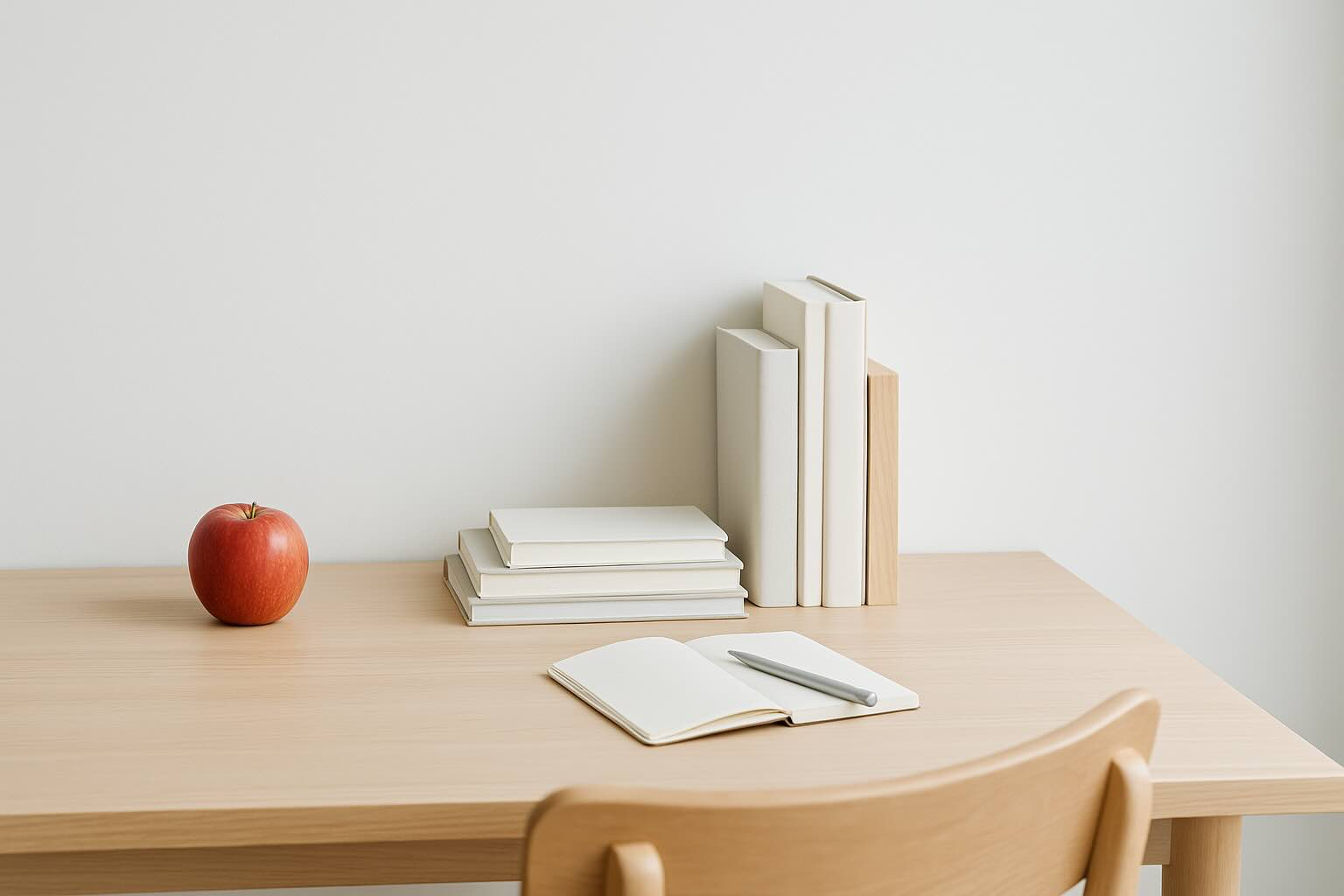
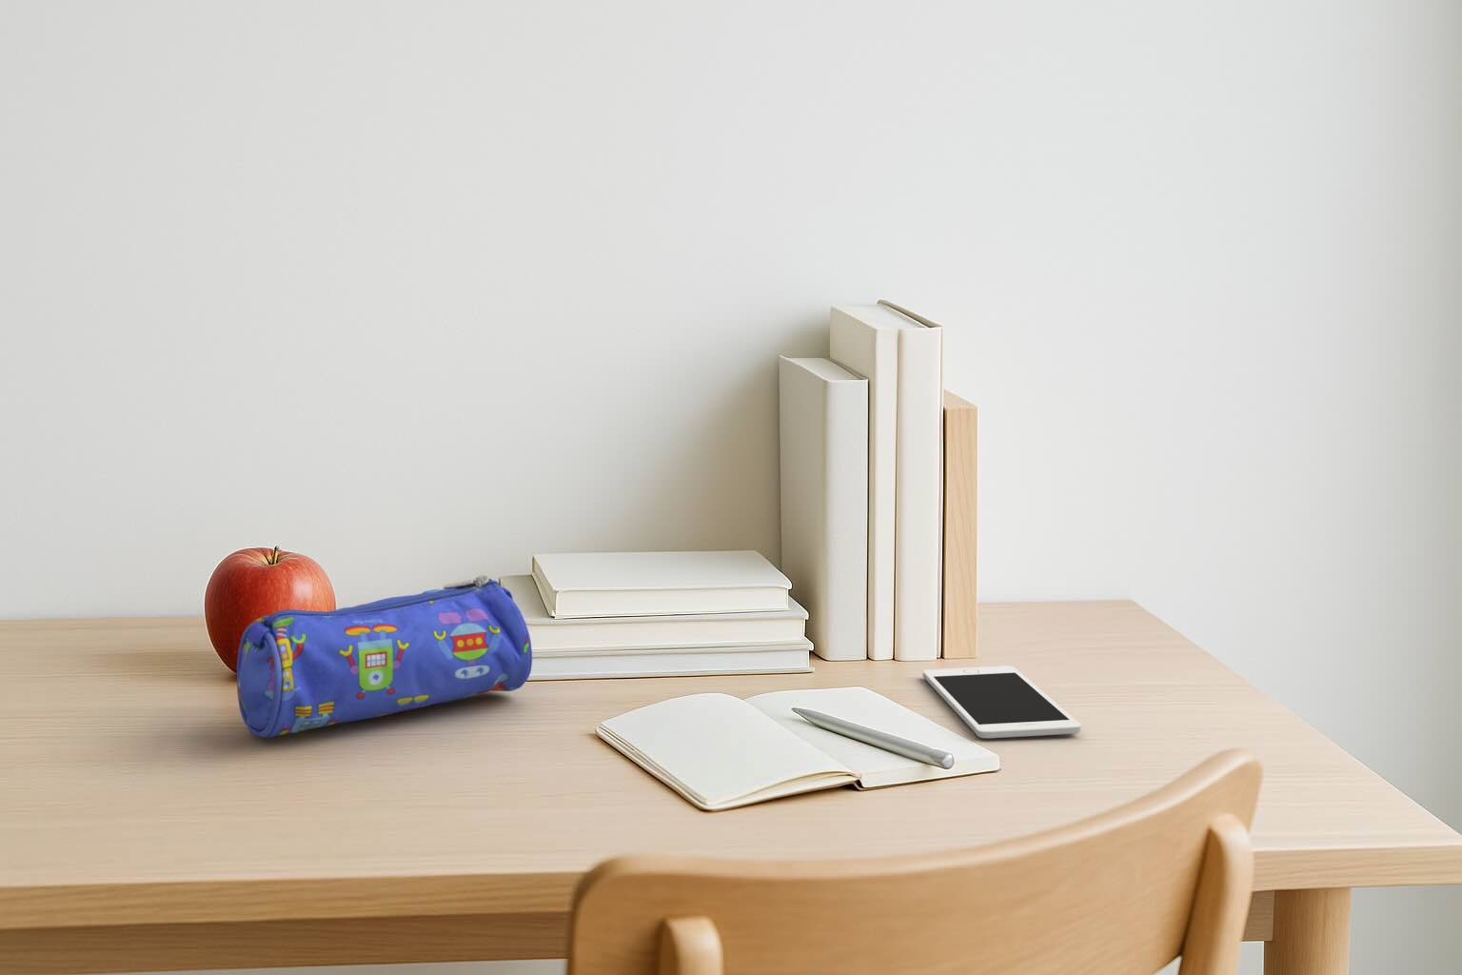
+ pencil case (389, 651)
+ cell phone (996, 699)
